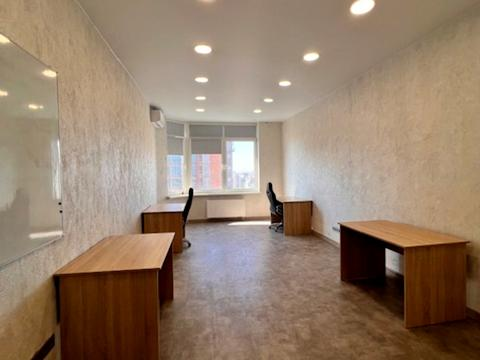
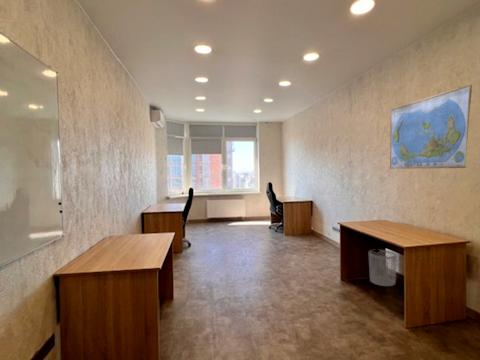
+ world map (423, 133)
+ waste bin (382, 267)
